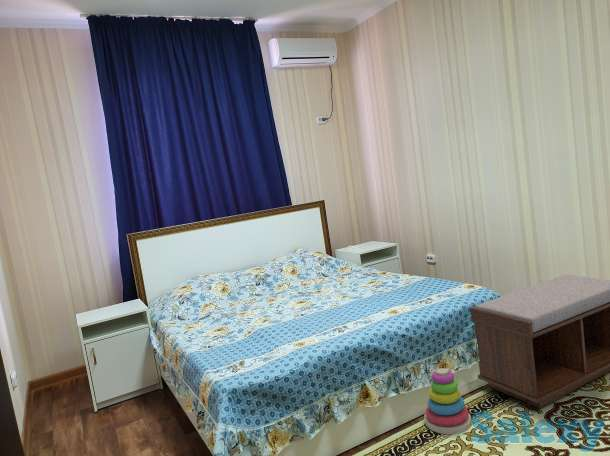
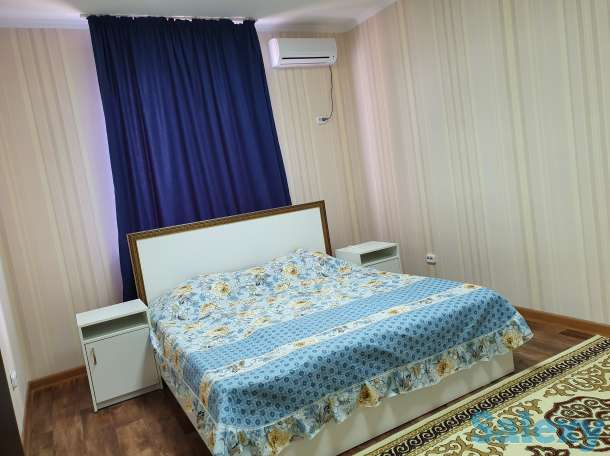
- stacking toy (444, 396)
- bench (553, 334)
